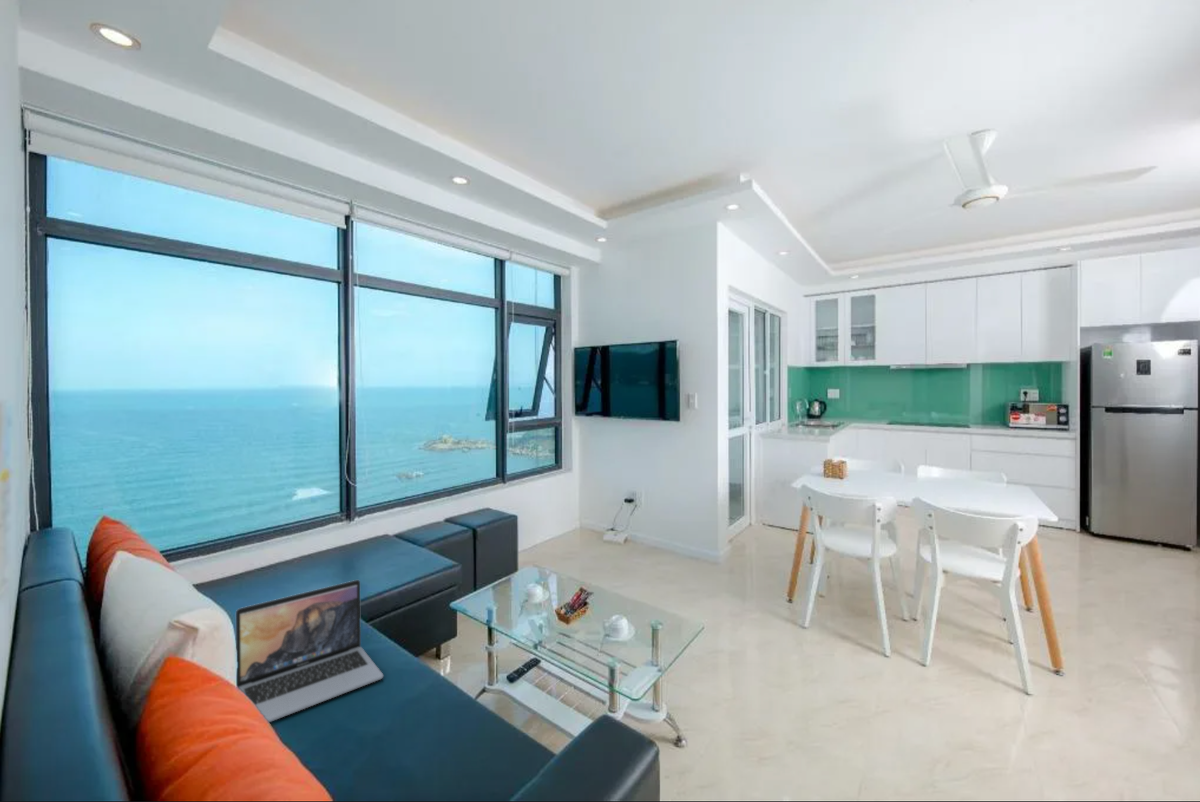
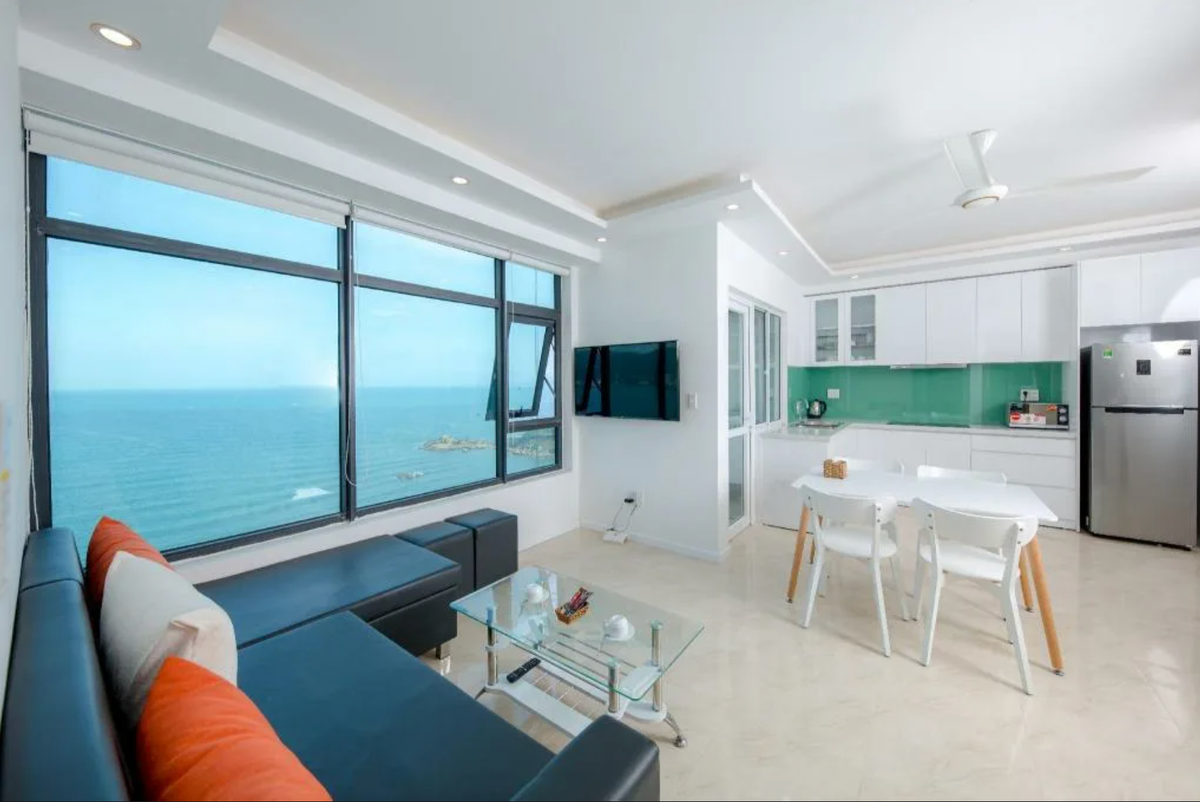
- laptop (311, 644)
